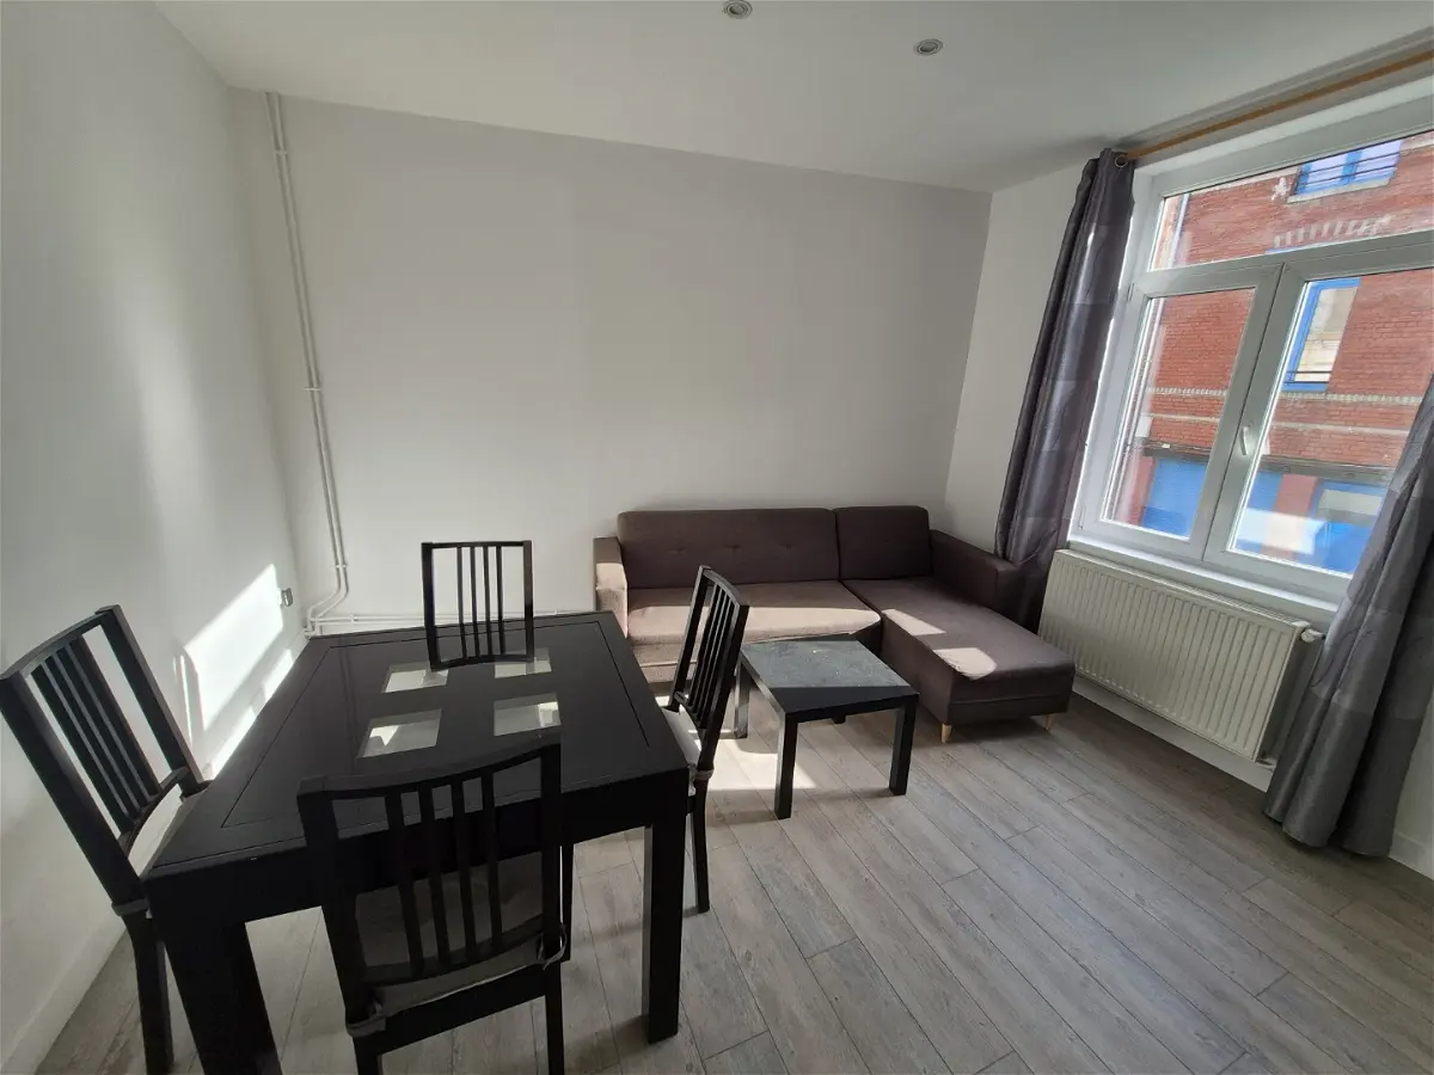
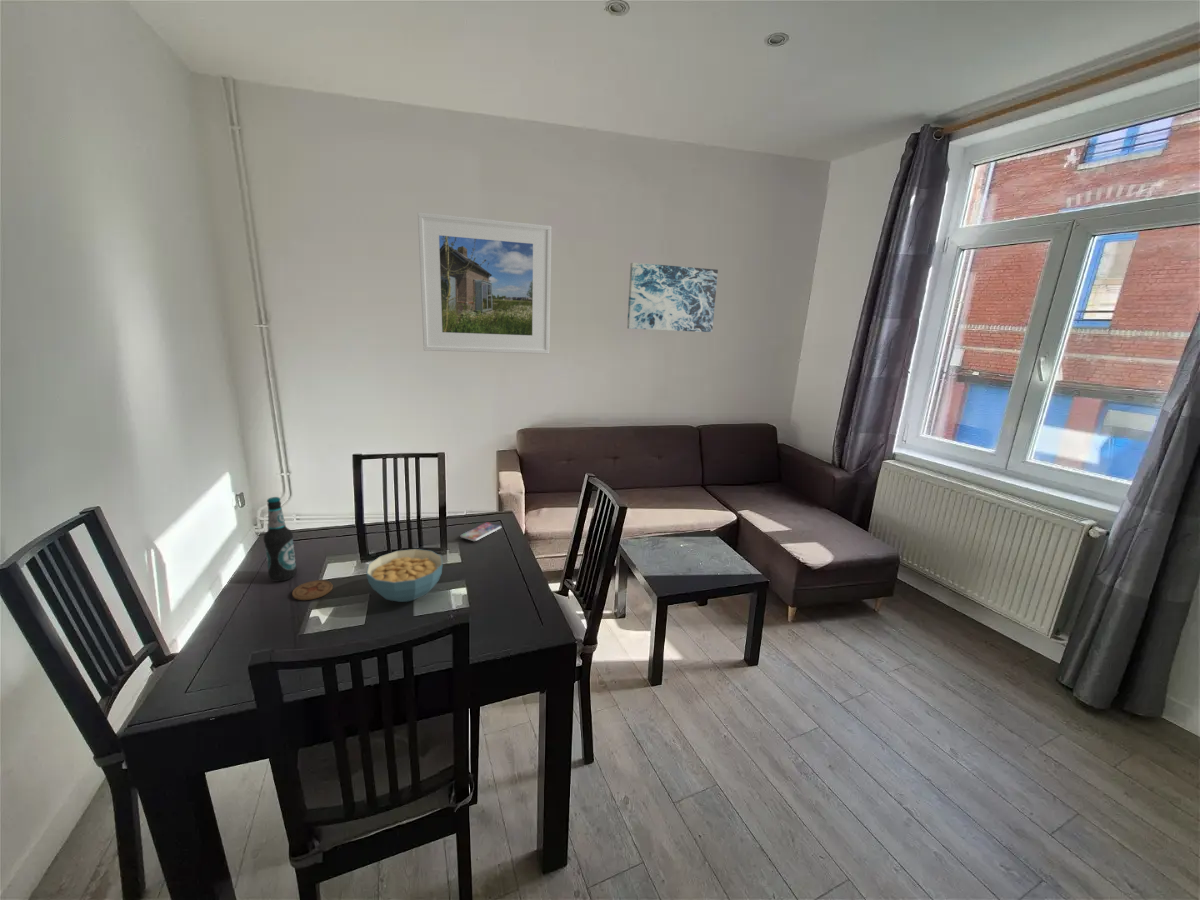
+ bottle (278, 538)
+ cereal bowl (406, 580)
+ coaster (312, 589)
+ smartphone (481, 531)
+ wall art (672, 298)
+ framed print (487, 287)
